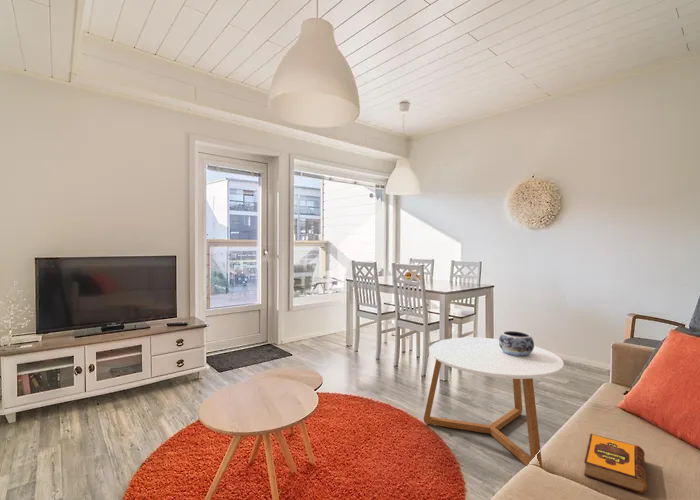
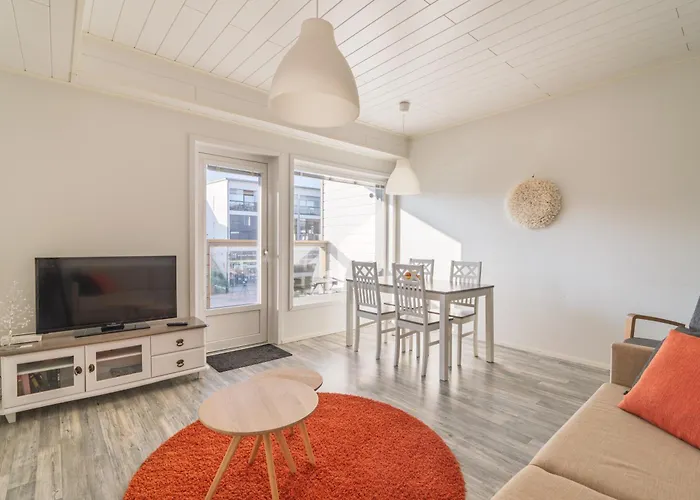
- hardback book (615, 460)
- coffee table (490, 376)
- decorative bowl (516, 343)
